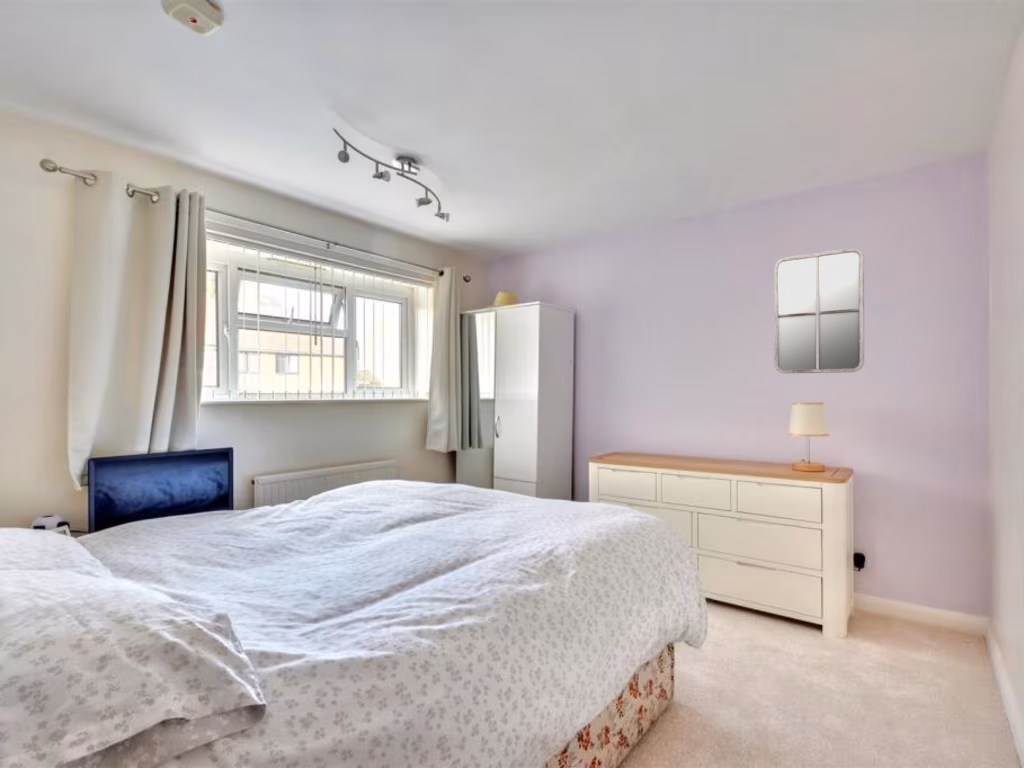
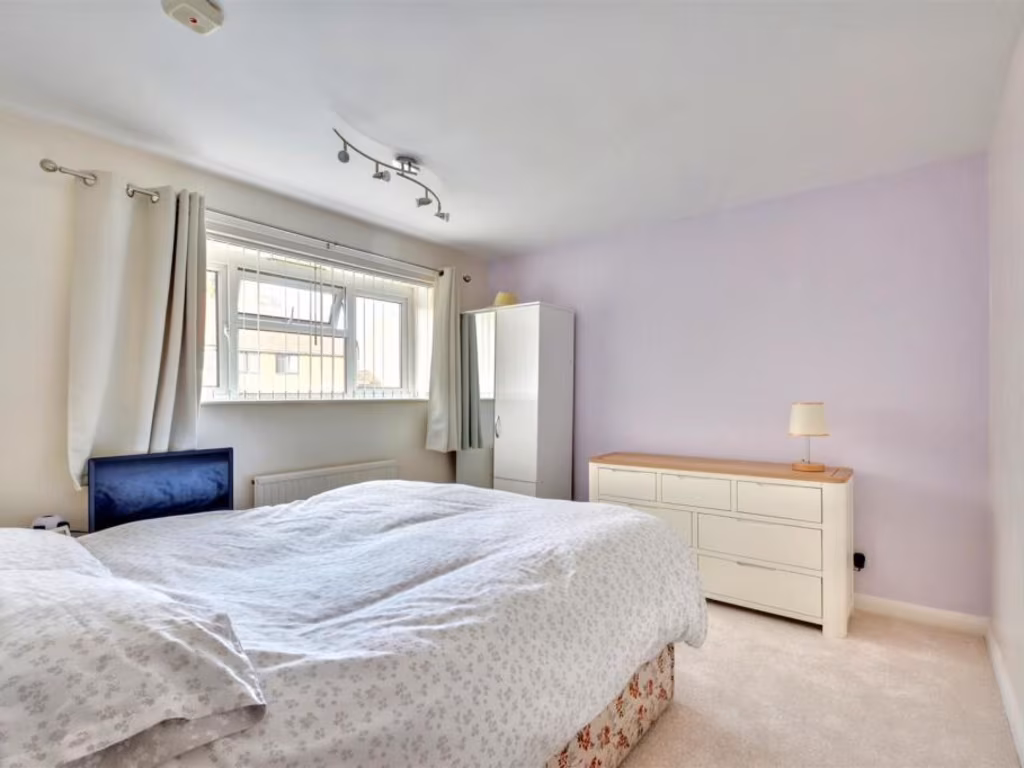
- home mirror (817, 312)
